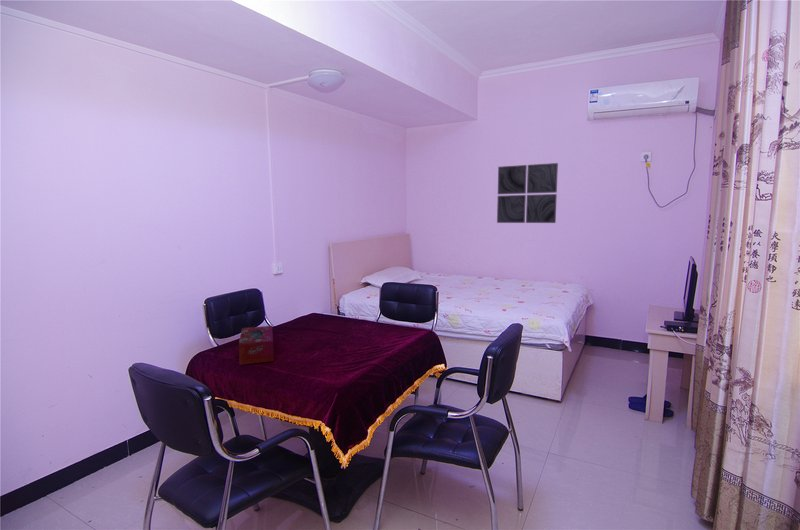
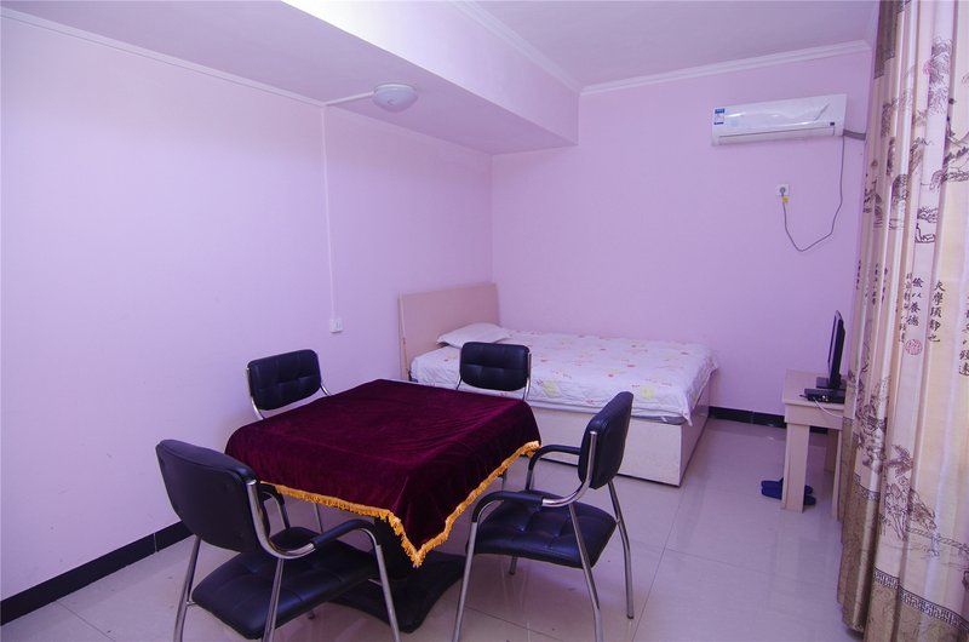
- wall art (525, 193)
- tissue box (257, 343)
